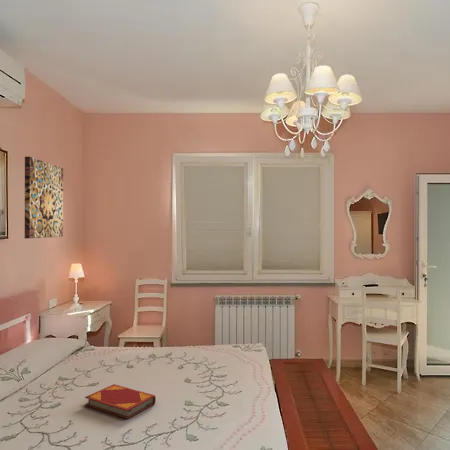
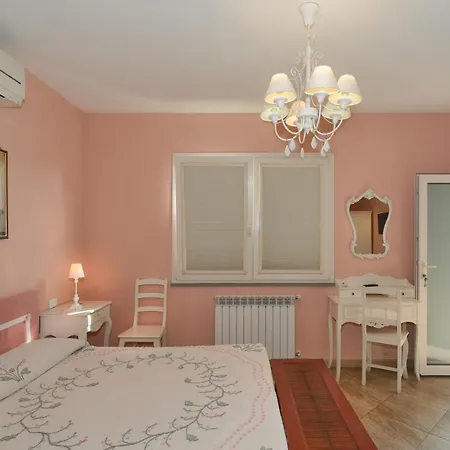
- hardback book (120, 400)
- wall art (45, 200)
